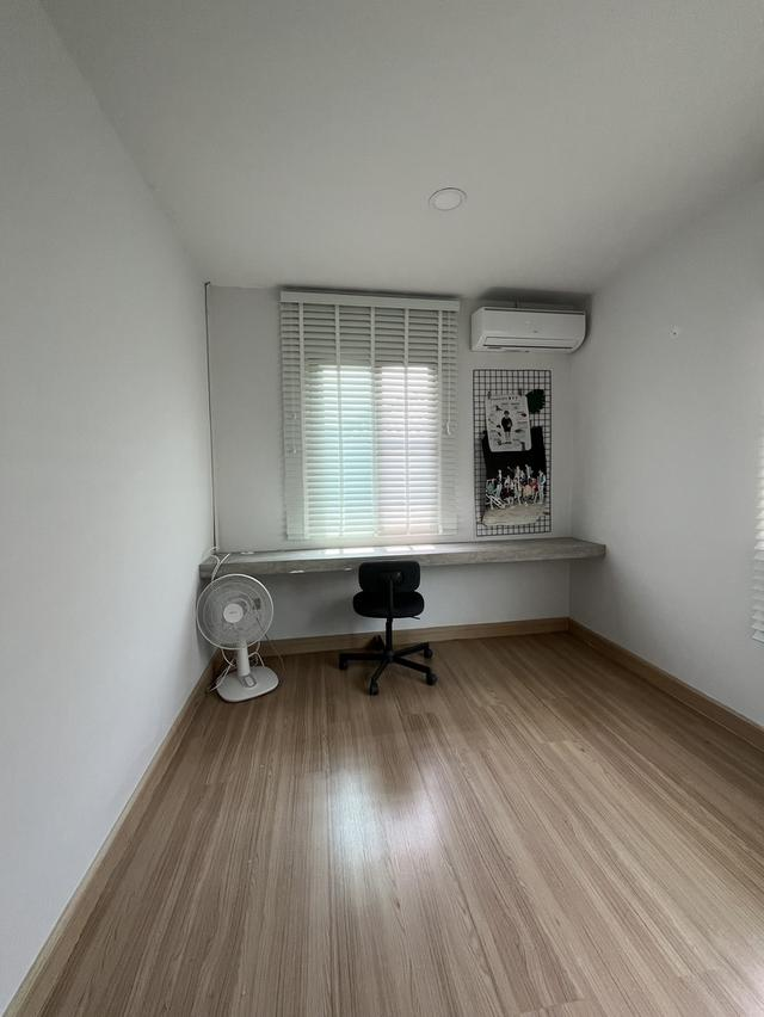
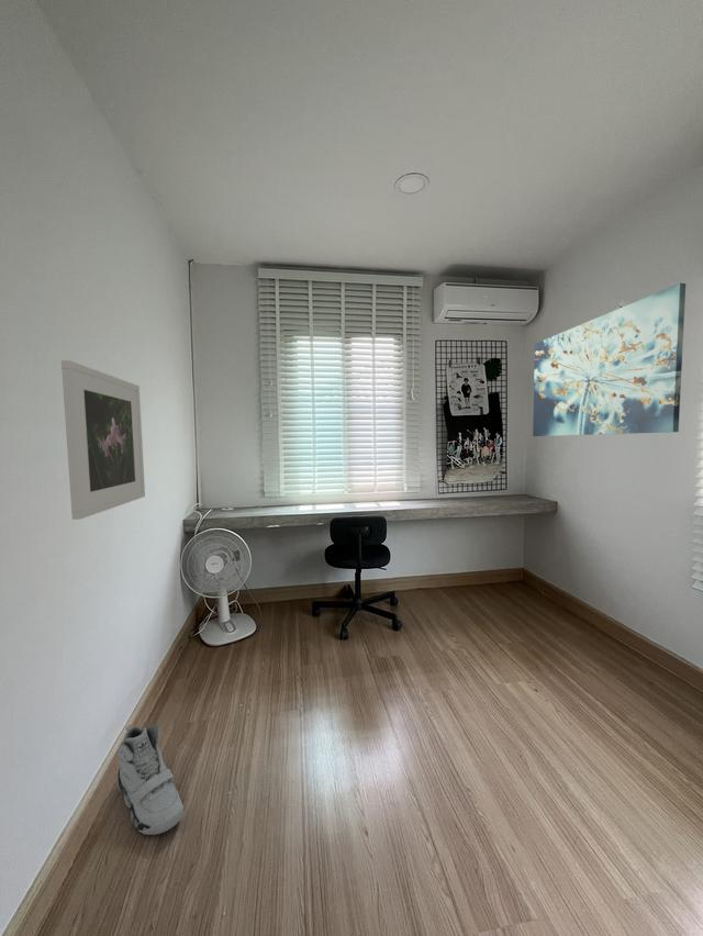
+ sneaker (147, 771)
+ wall art (591, 378)
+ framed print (111, 441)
